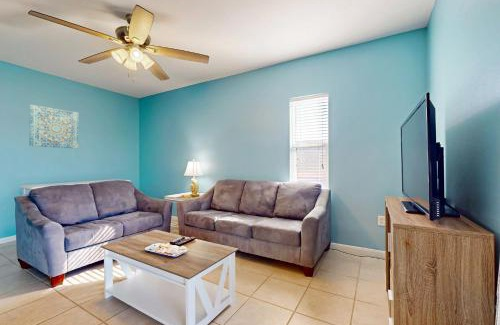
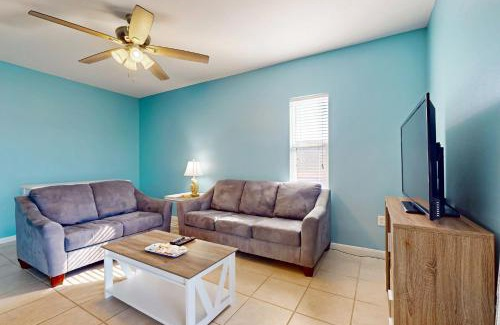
- wall art (55, 128)
